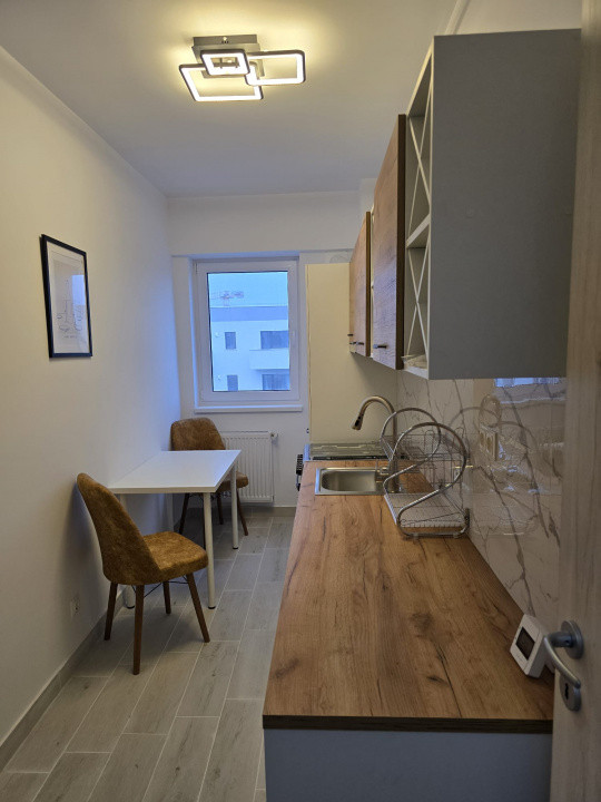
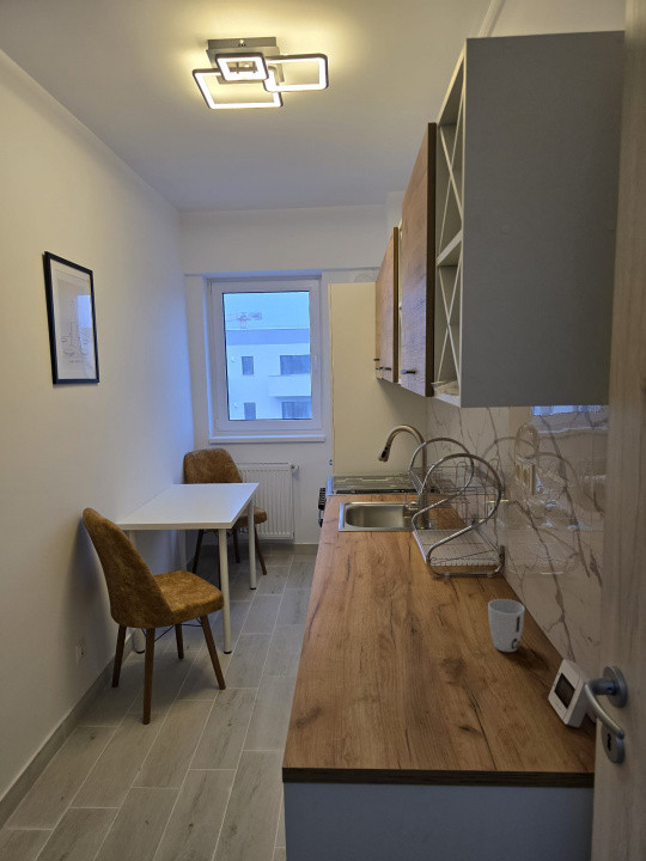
+ cup (505, 625)
